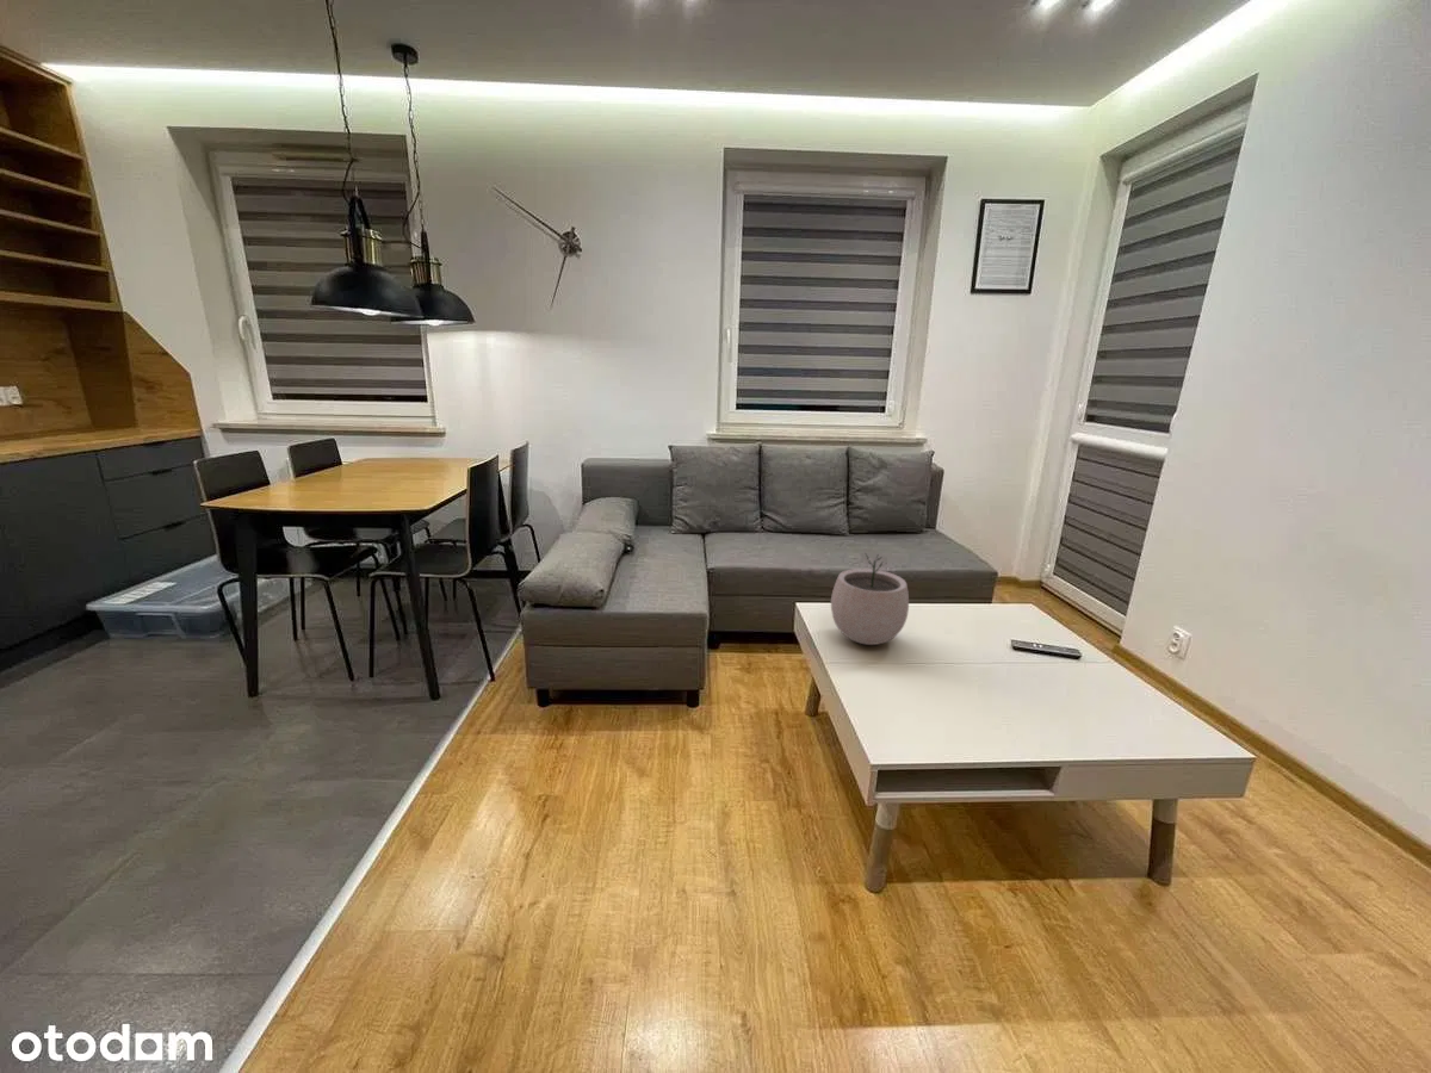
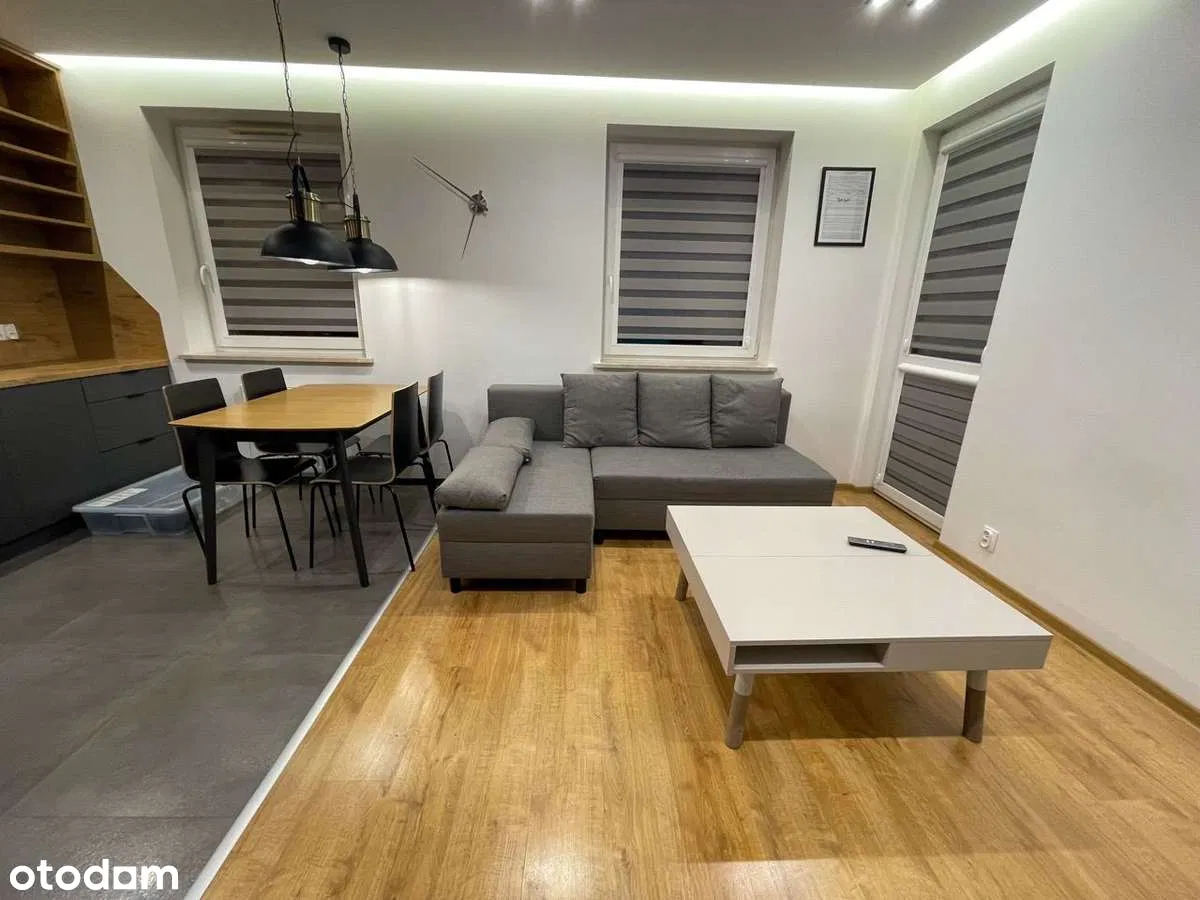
- plant pot (869, 596)
